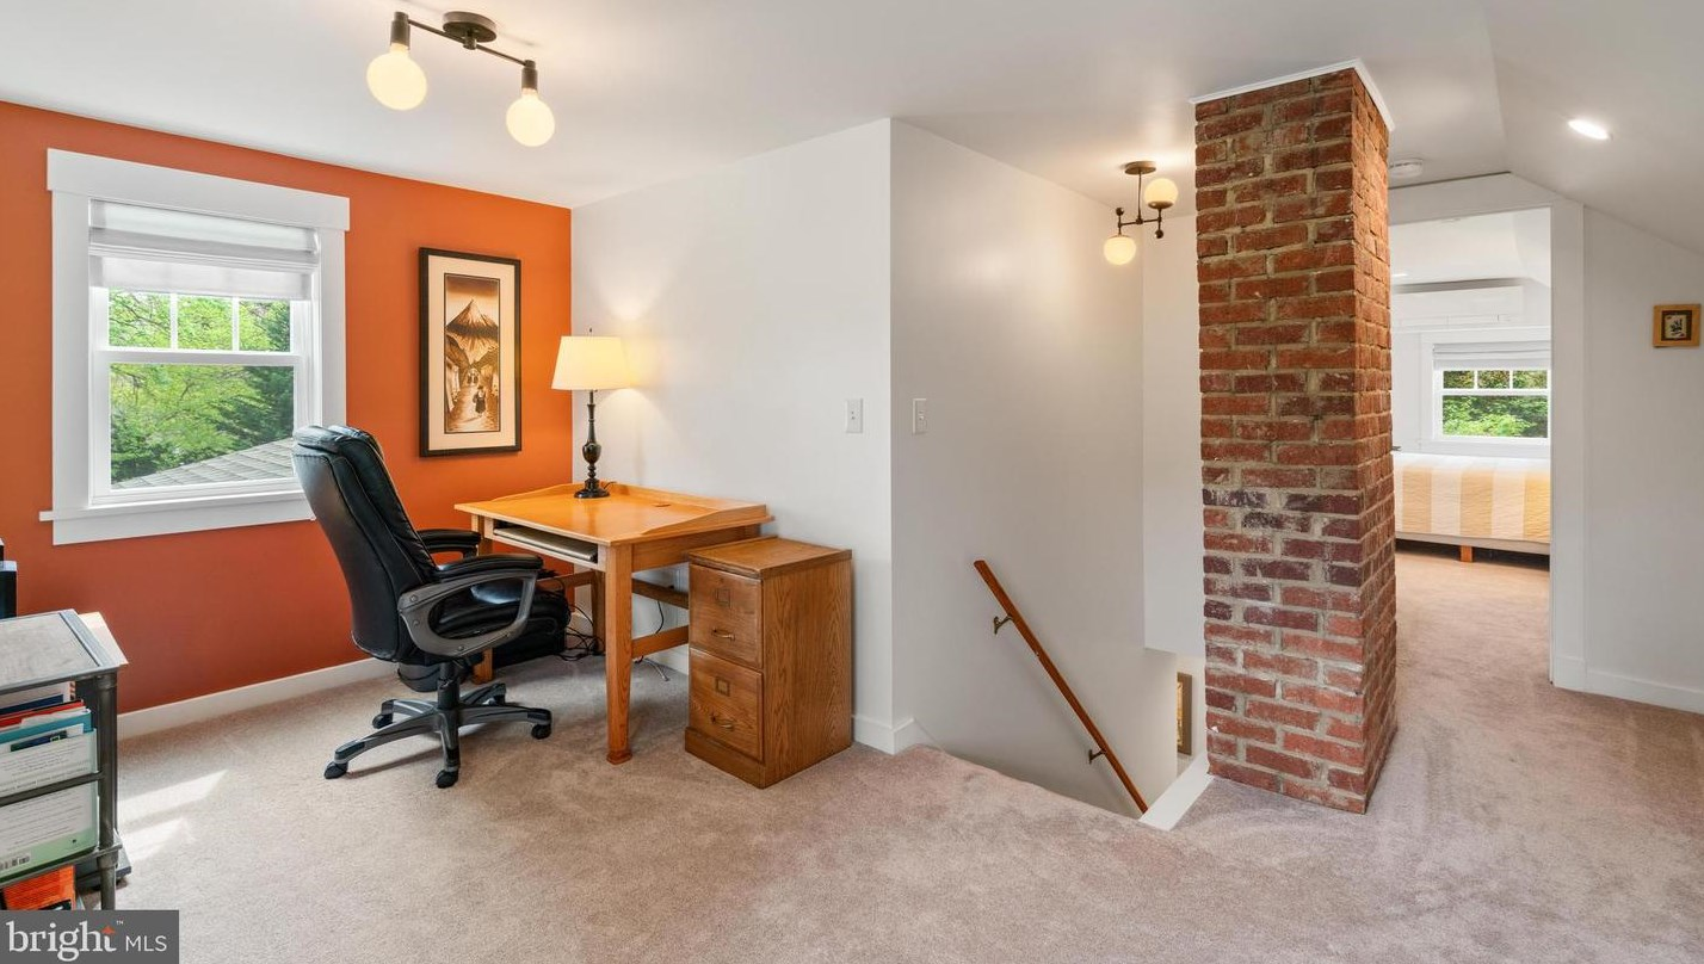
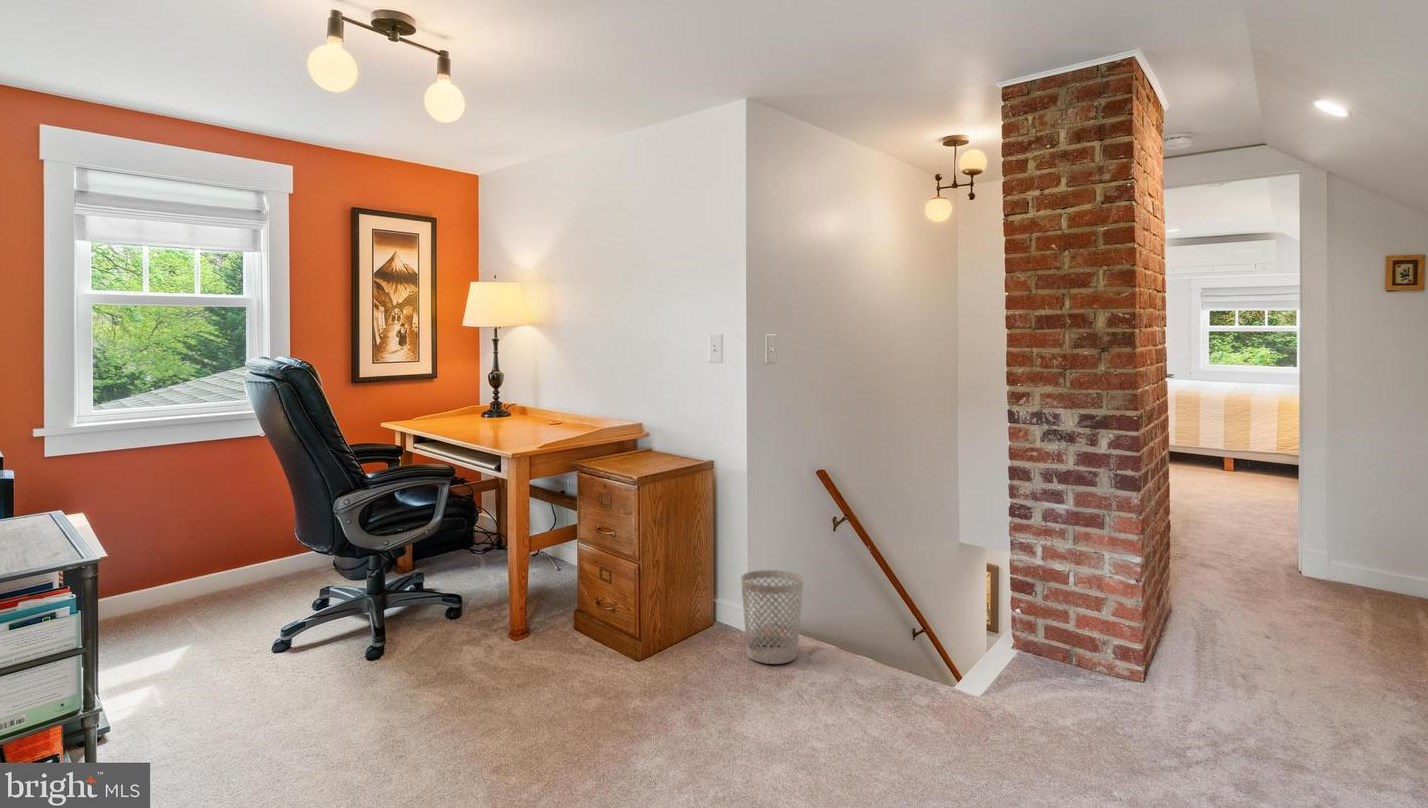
+ wastebasket (771, 616)
